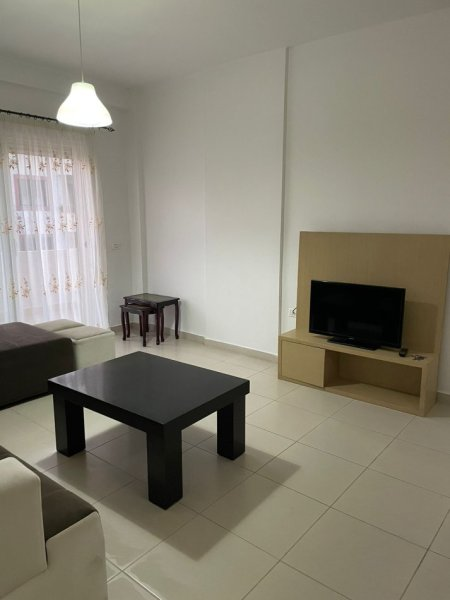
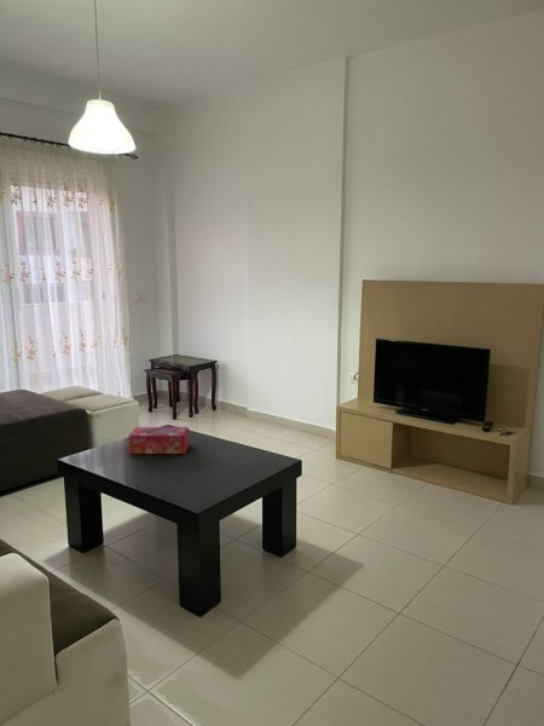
+ tissue box (160, 439)
